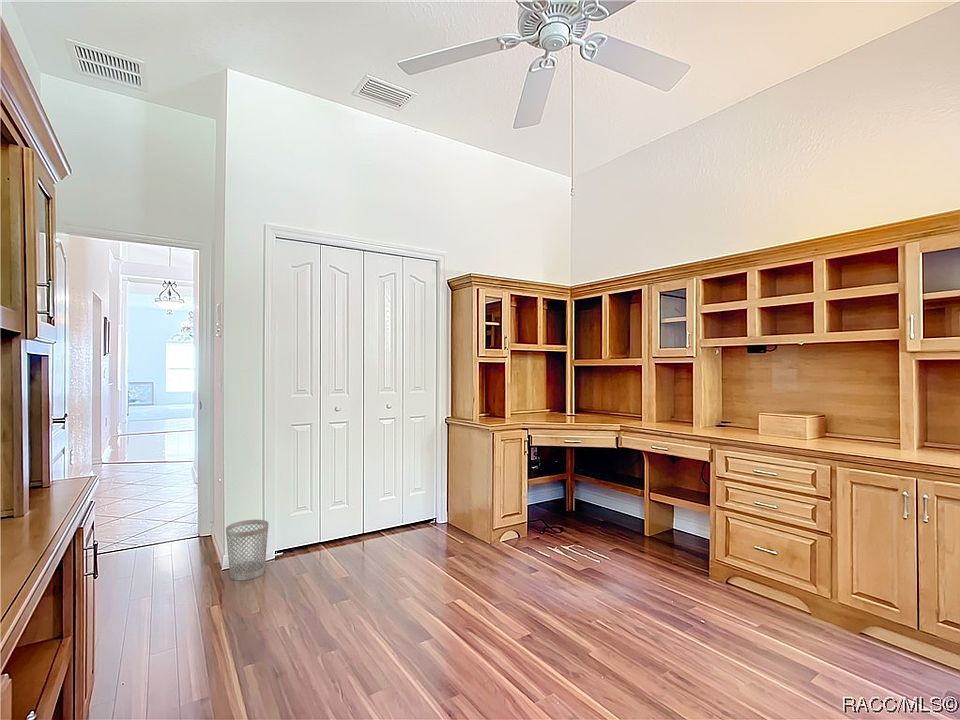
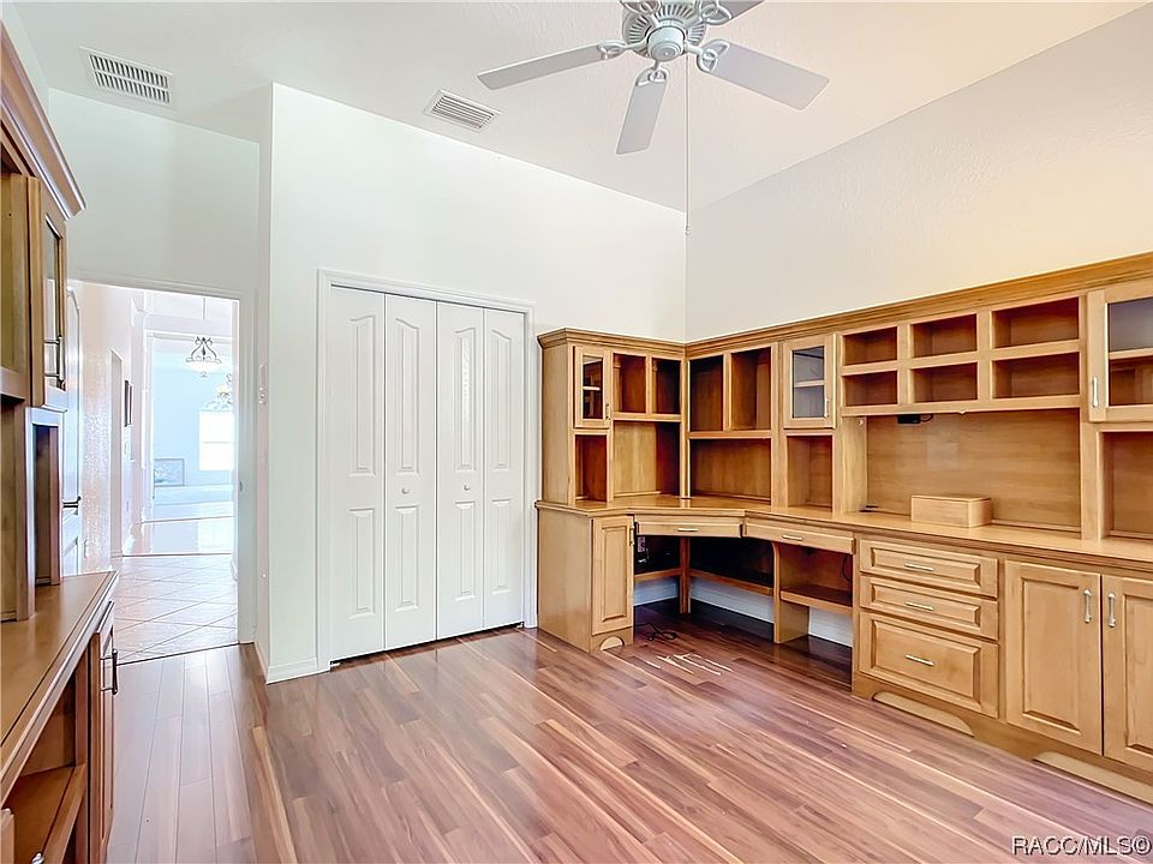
- wastebasket (247, 549)
